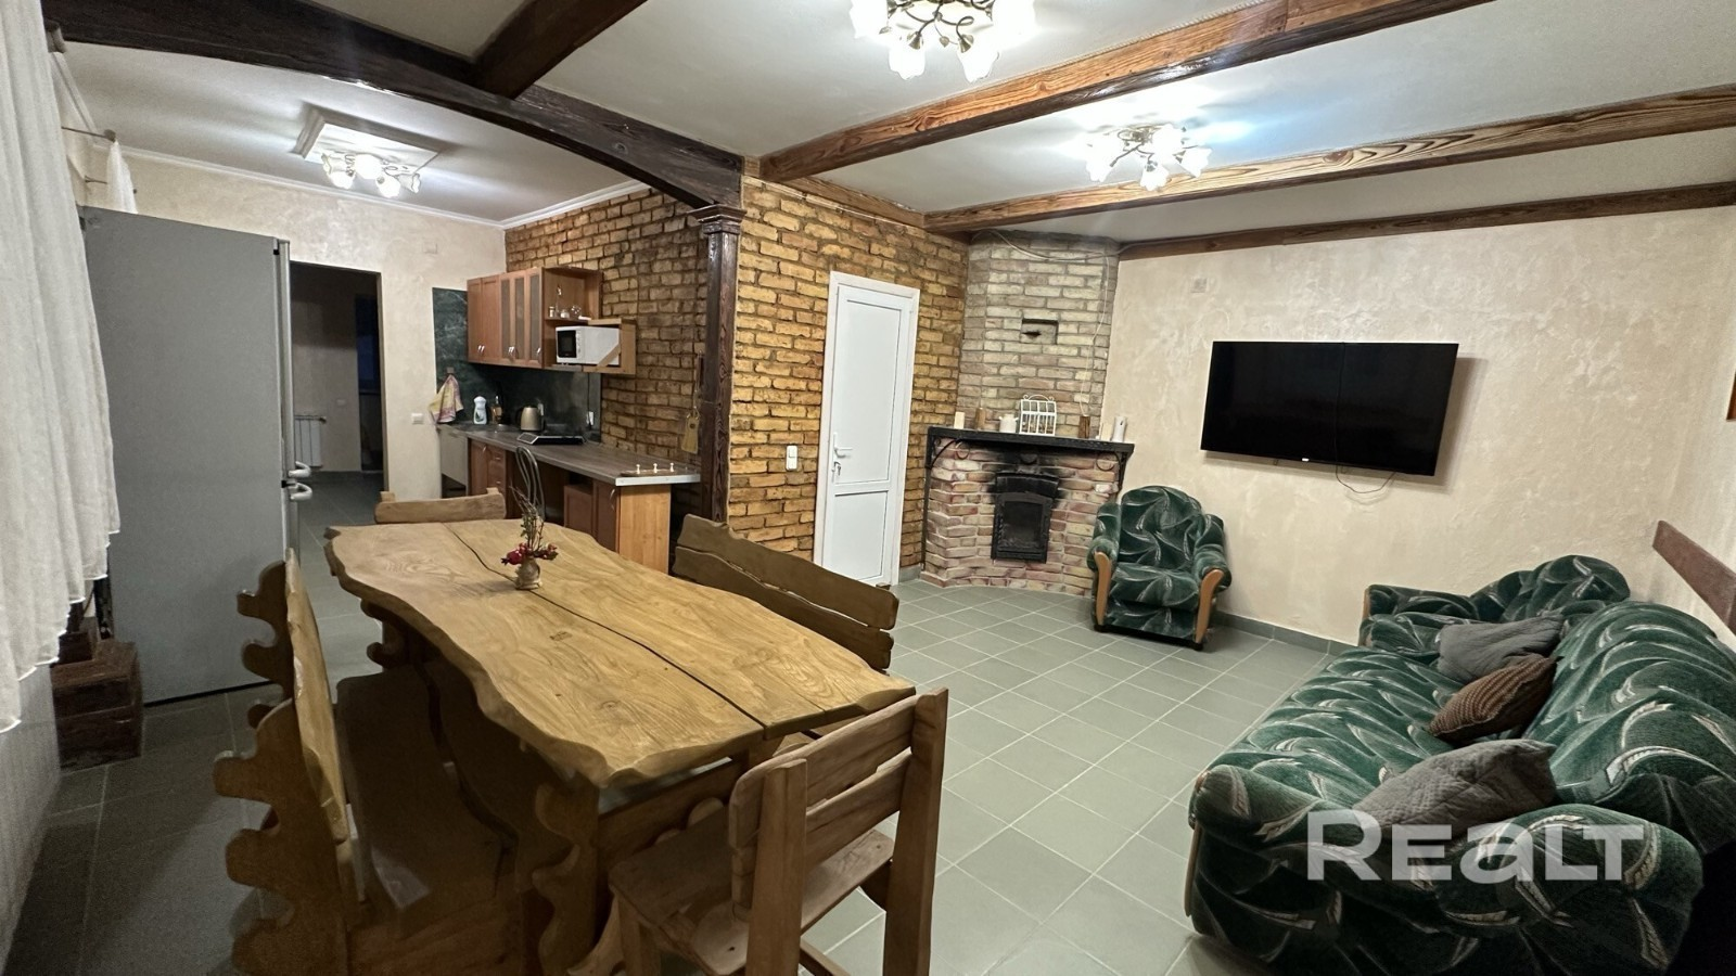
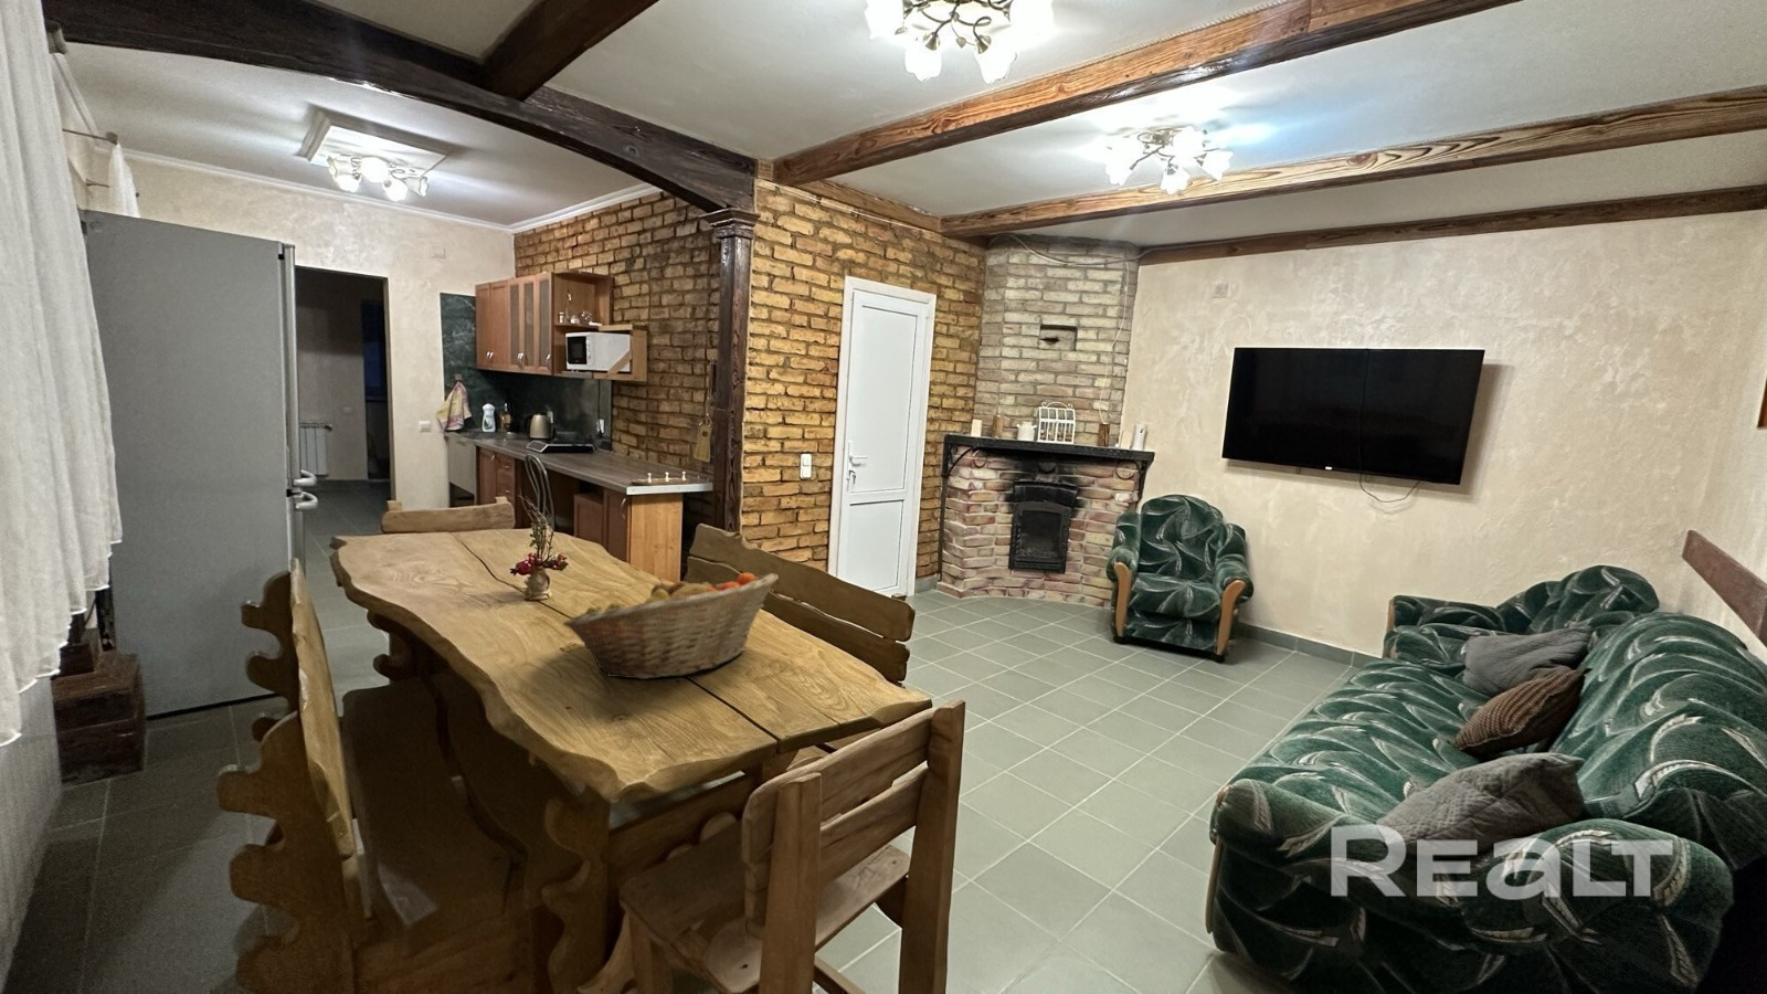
+ fruit basket (678, 614)
